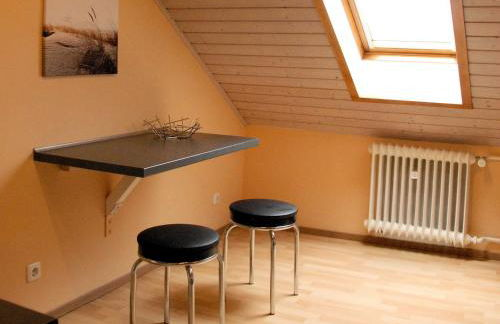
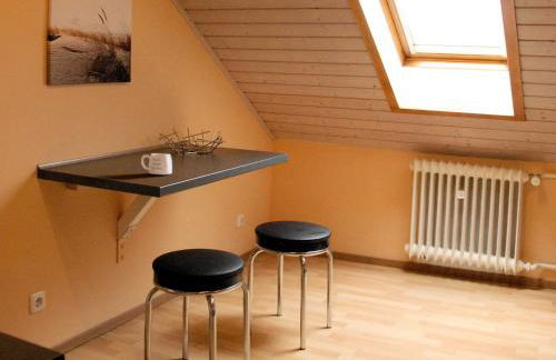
+ mug (156, 163)
